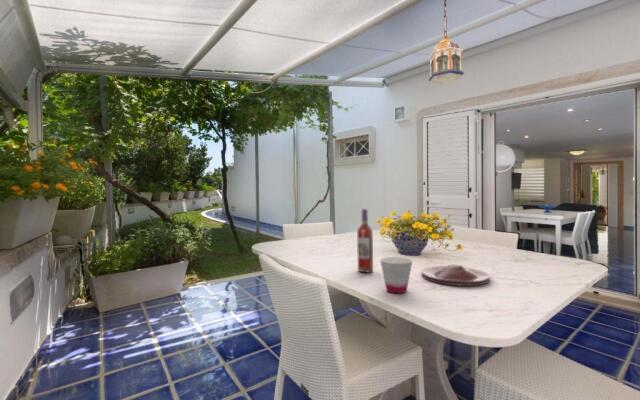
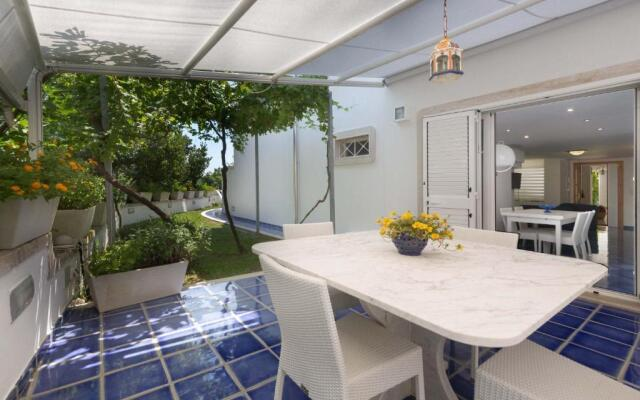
- wine bottle (365, 240)
- cup (396, 275)
- plate (454, 270)
